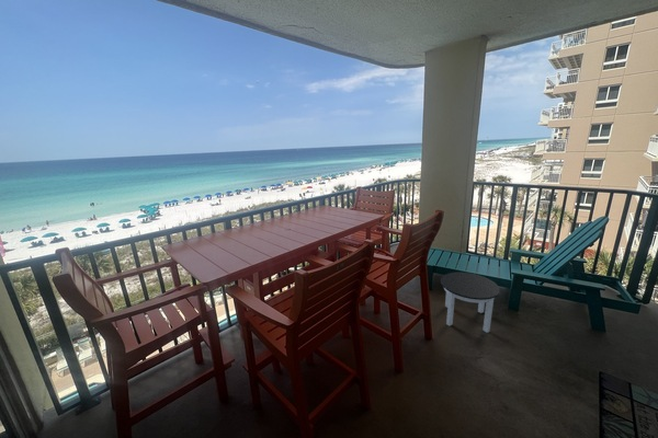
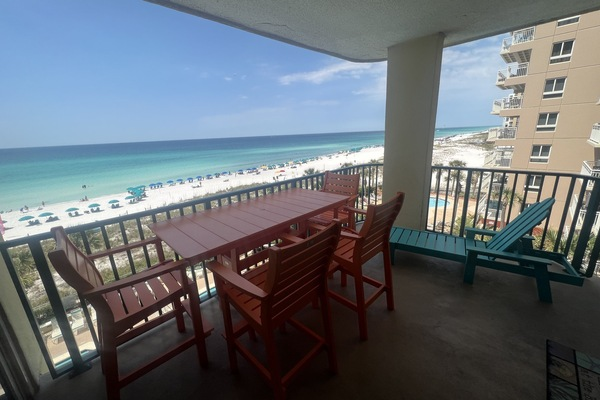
- round table (467, 300)
